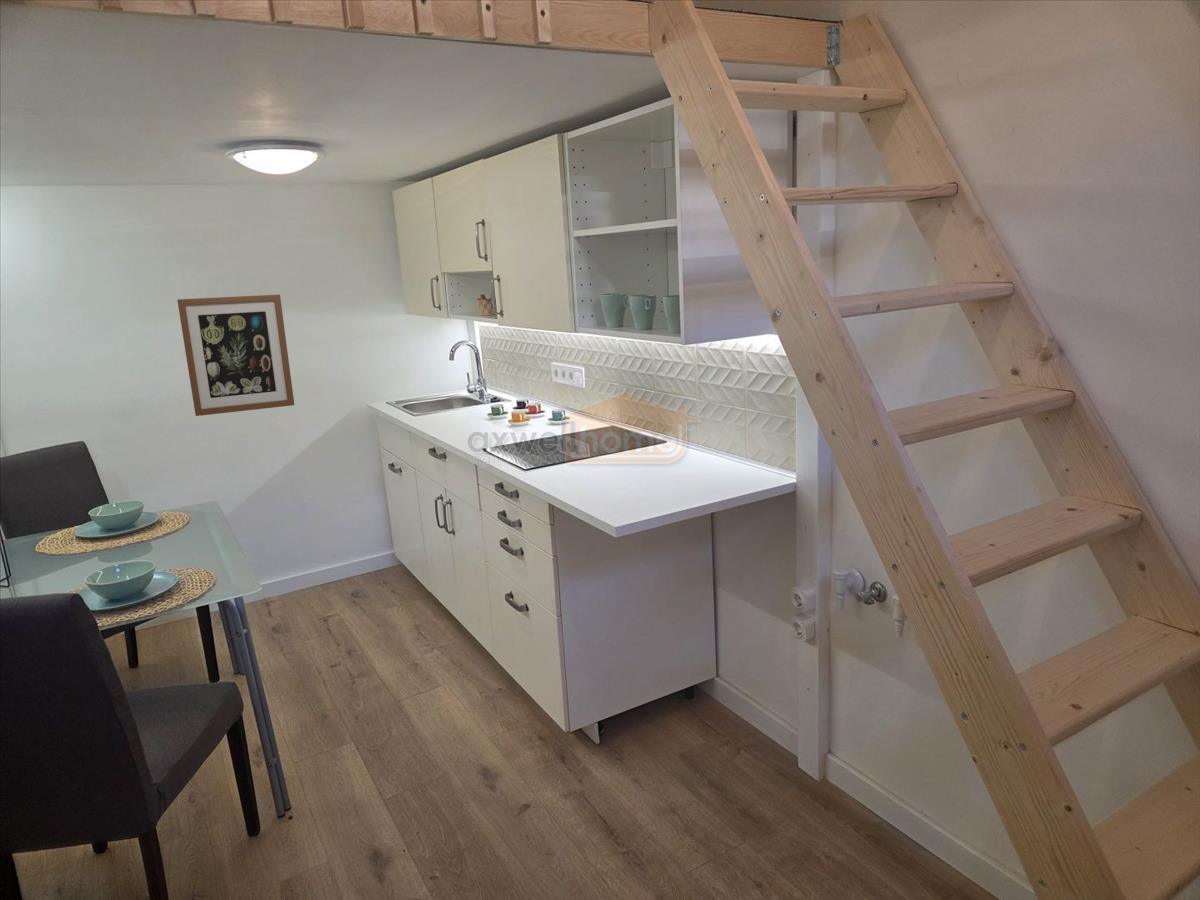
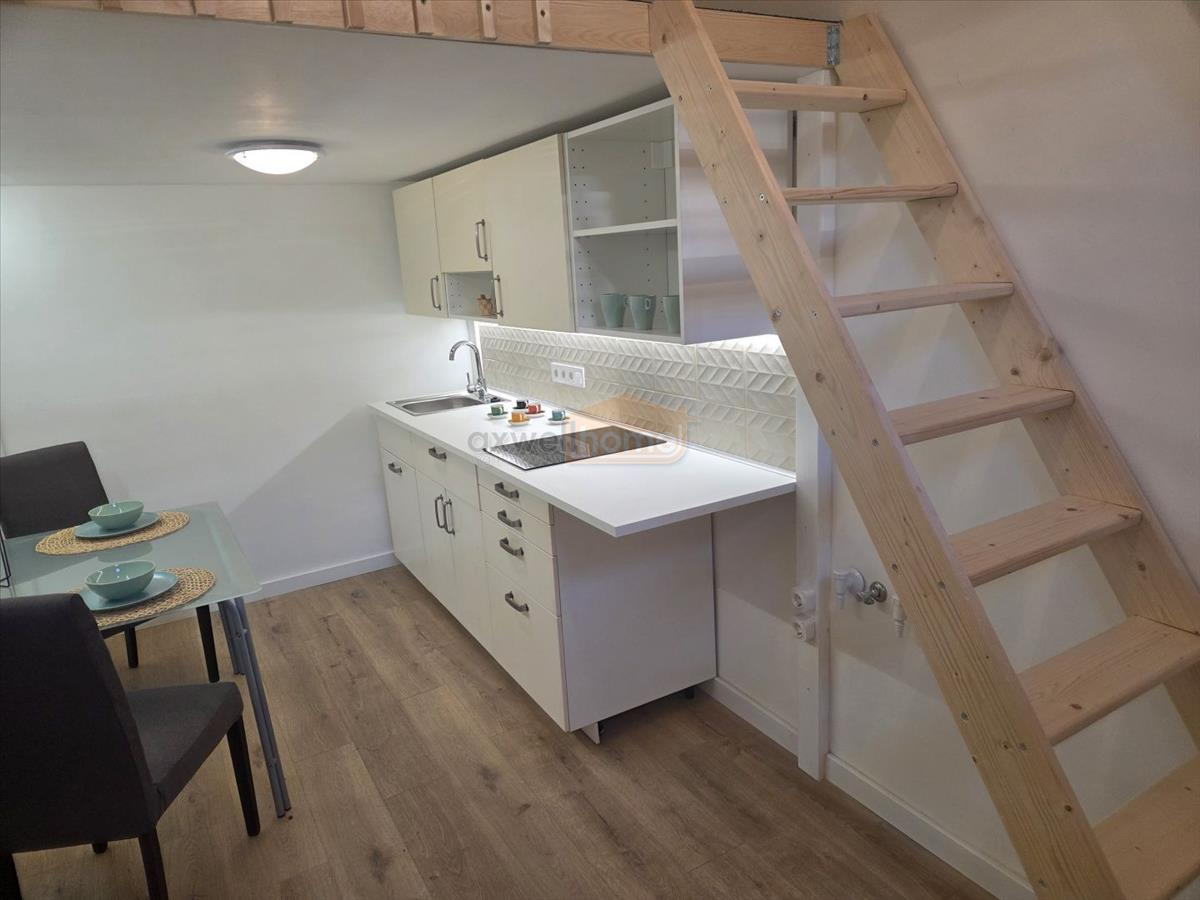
- wall art (238, 354)
